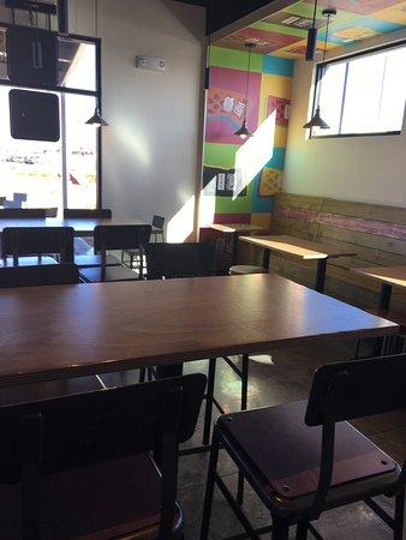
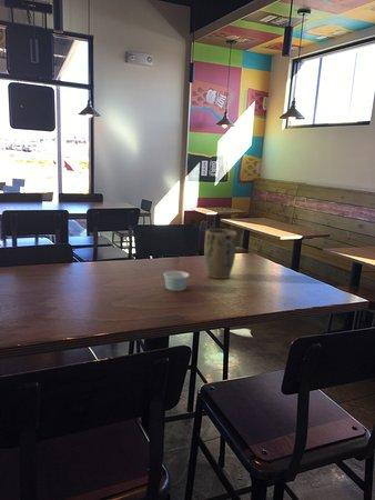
+ paper cup (175, 280)
+ plant pot (219, 253)
